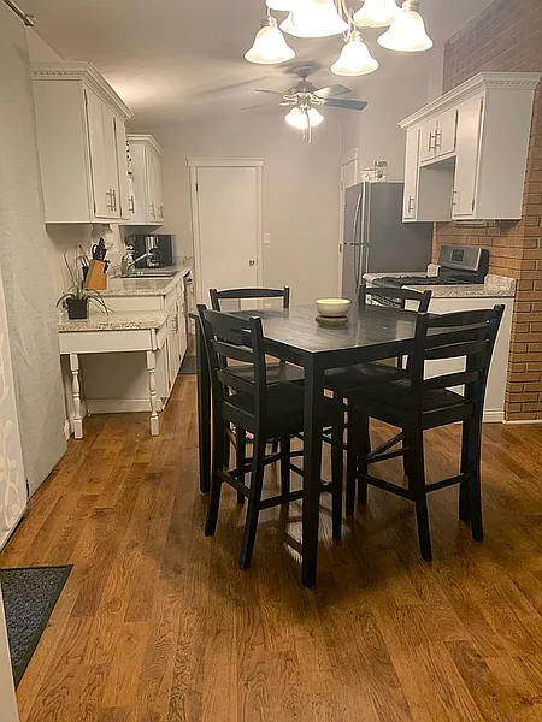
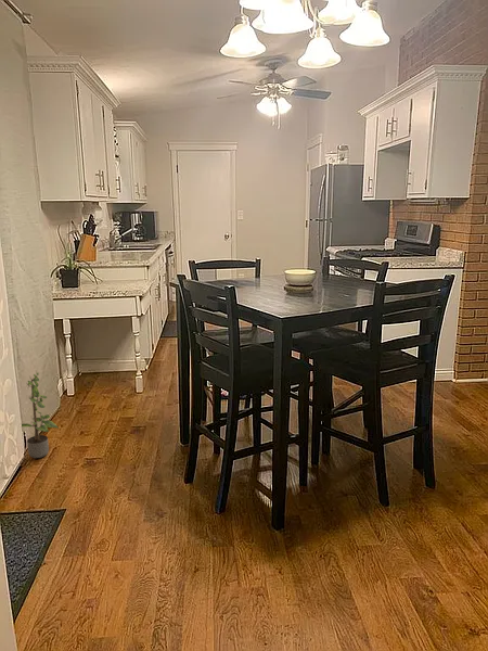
+ potted plant (40, 412)
